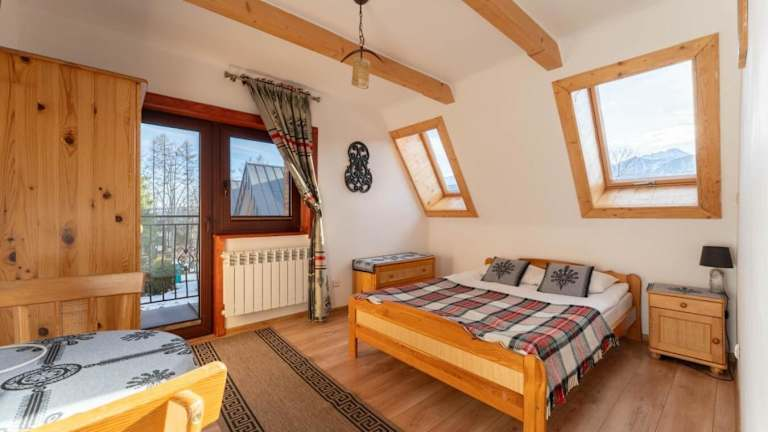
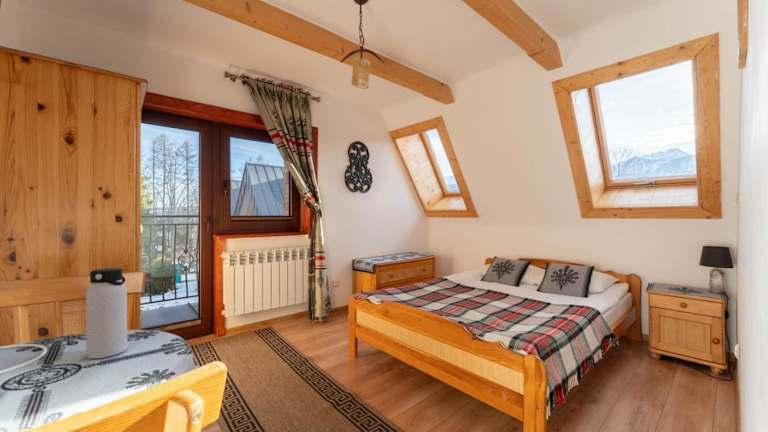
+ water bottle (107, 310)
